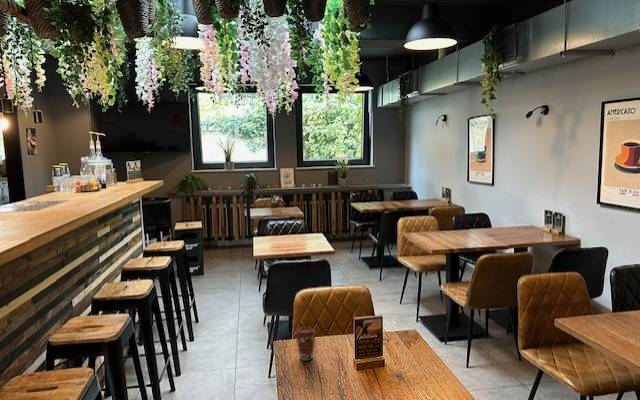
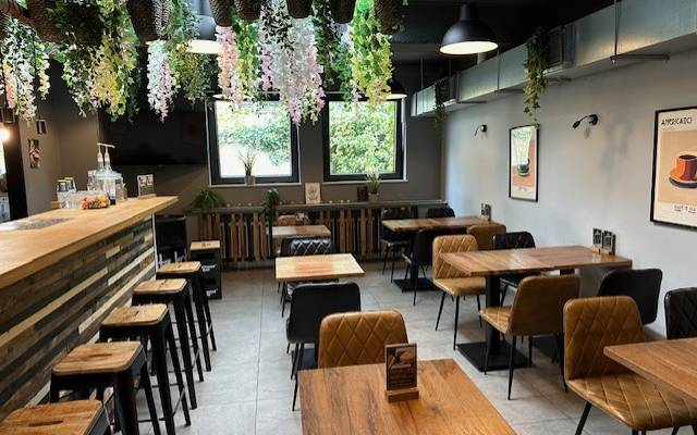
- coffee cup (306, 343)
